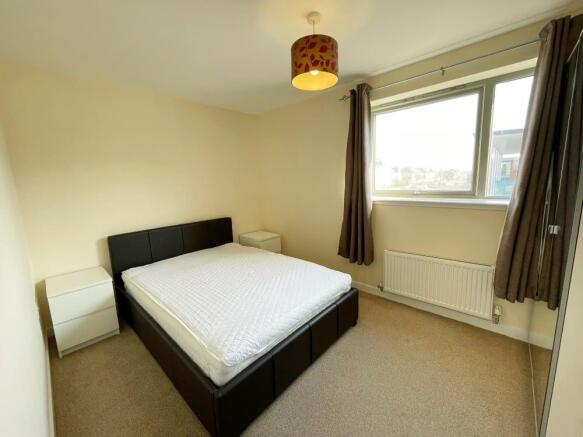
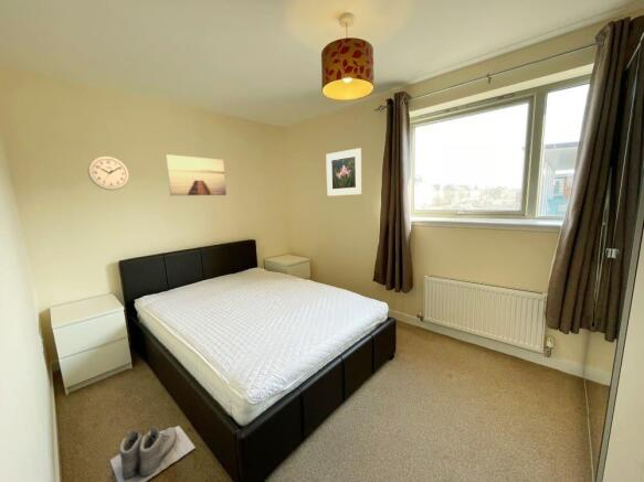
+ boots (151, 439)
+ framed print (344, 173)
+ wall clock (109, 173)
+ wall art (198, 176)
